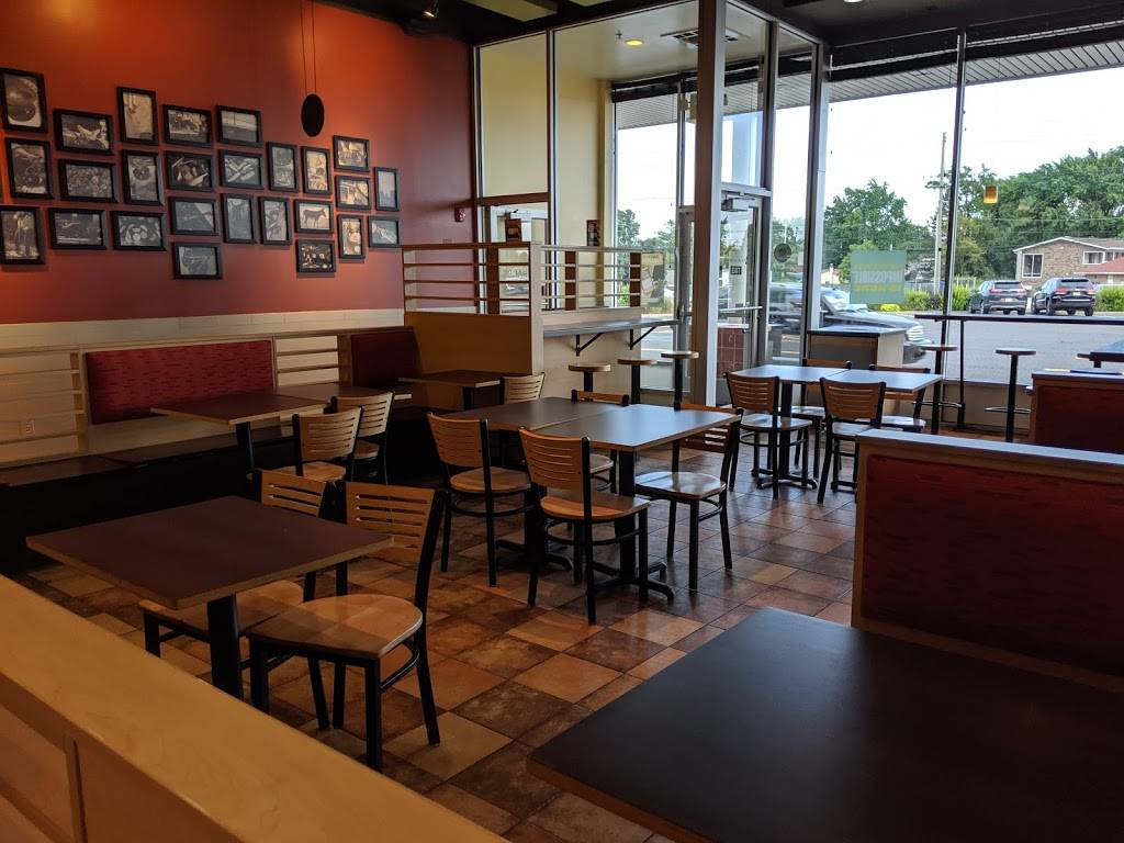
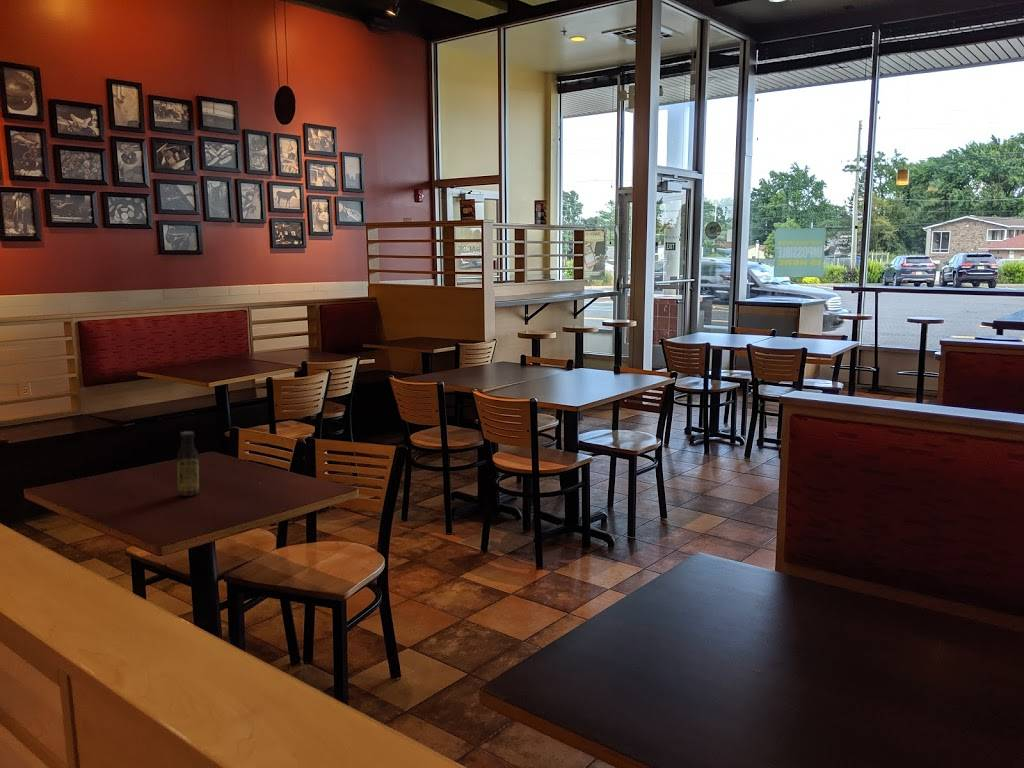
+ sauce bottle (187, 463)
